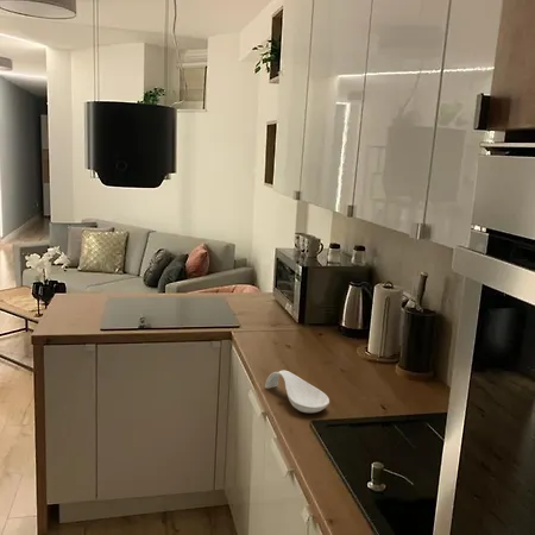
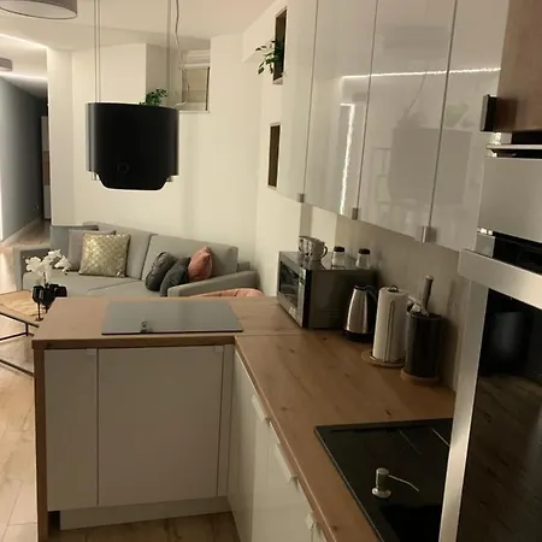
- spoon rest (295, 390)
